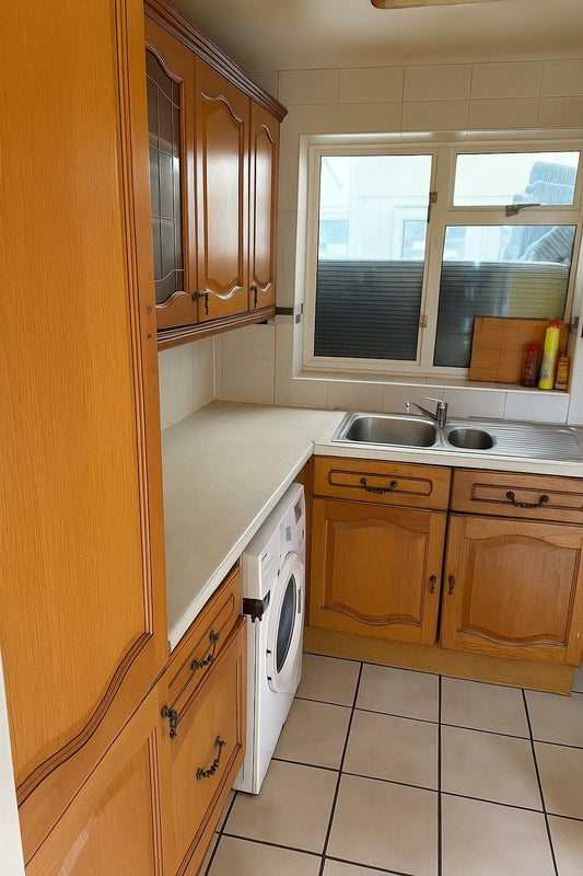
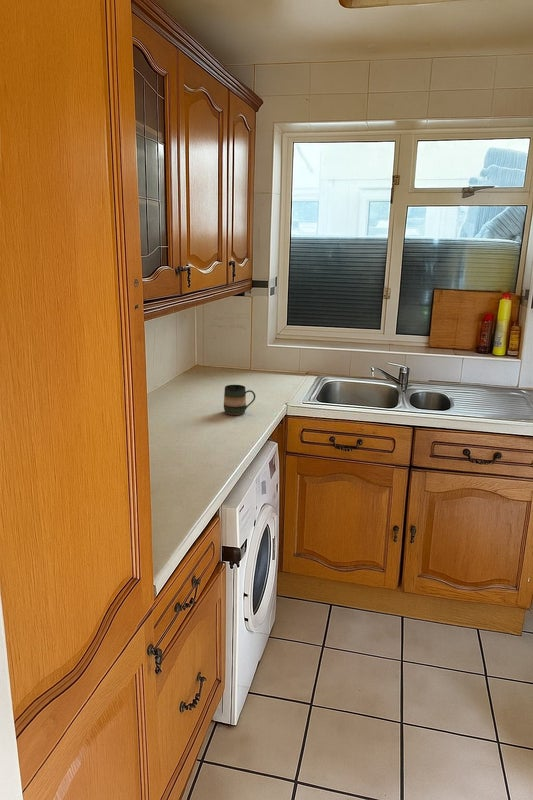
+ mug (239, 400)
